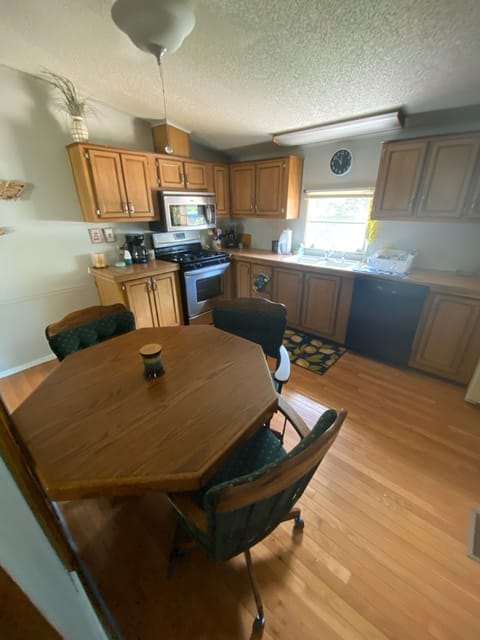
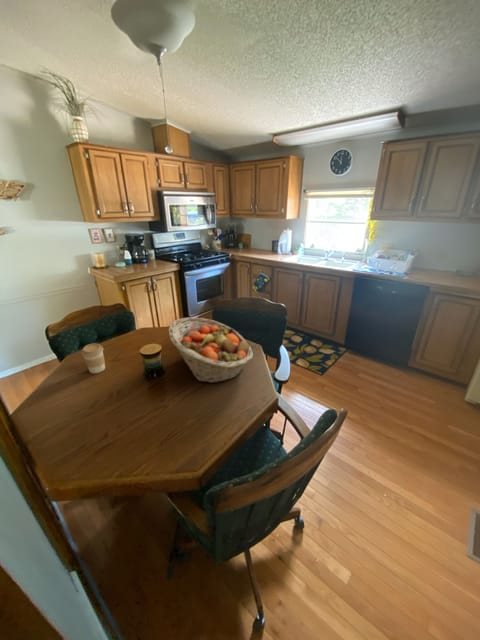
+ coffee cup (94, 358)
+ fruit basket (211, 345)
